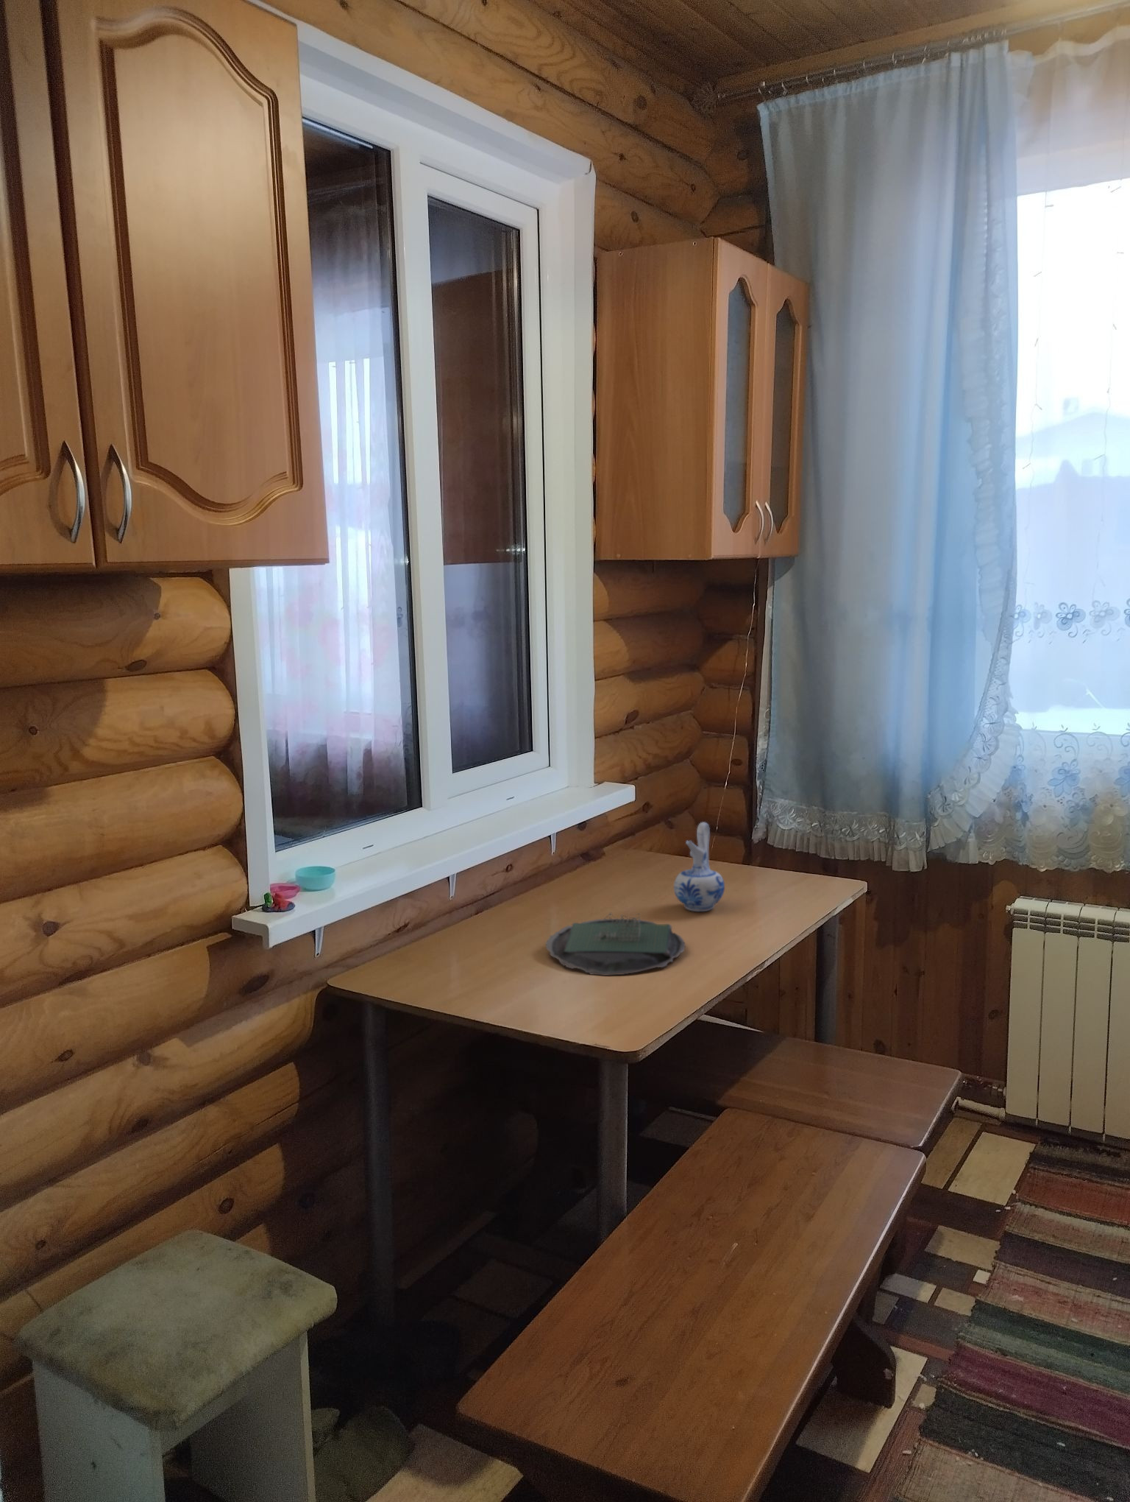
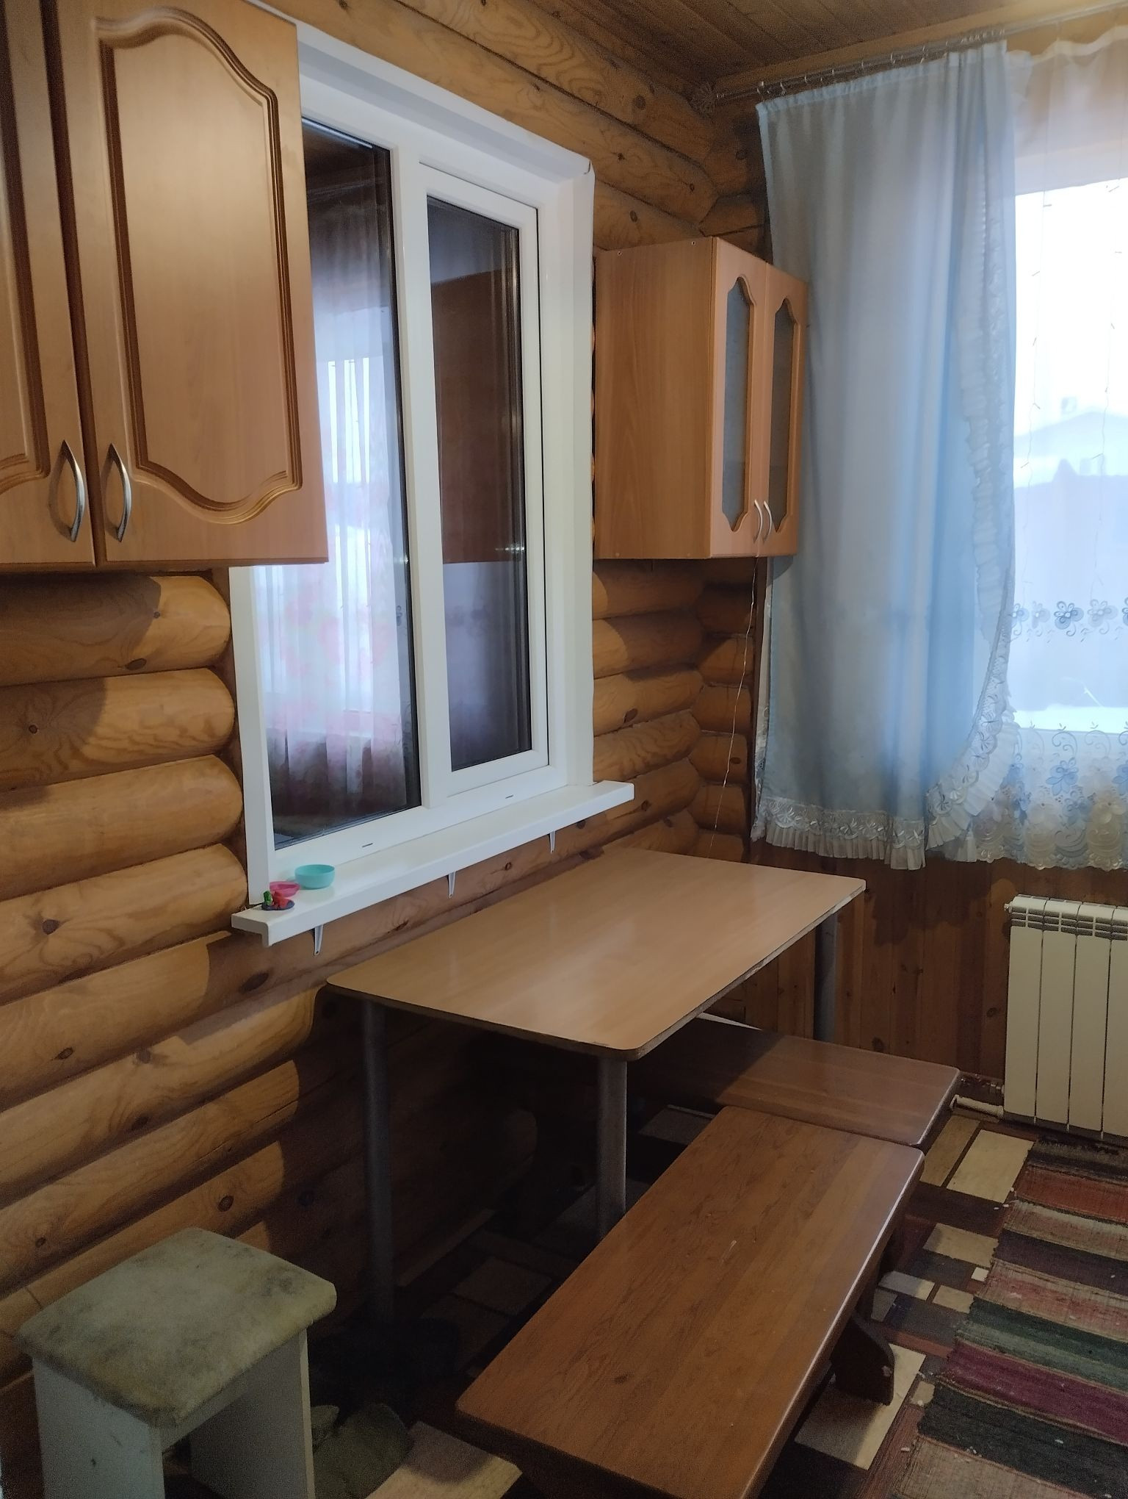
- plate (616, 932)
- ceramic pitcher (699, 867)
